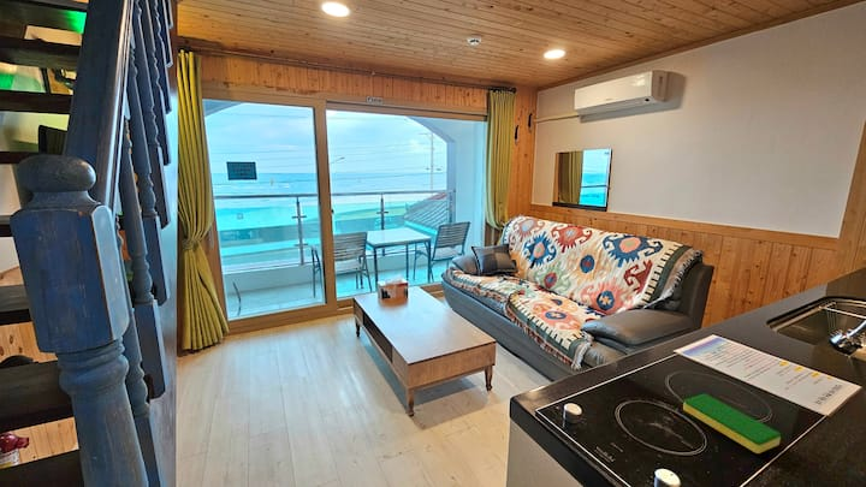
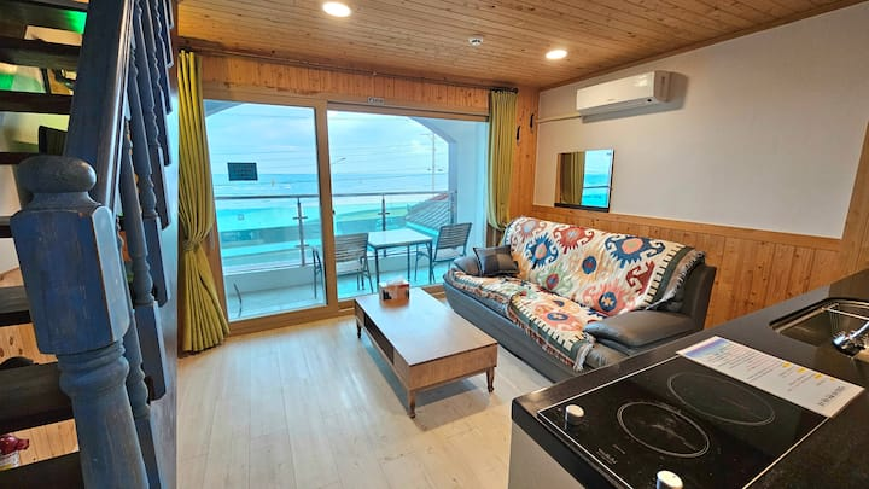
- dish sponge (728, 420)
